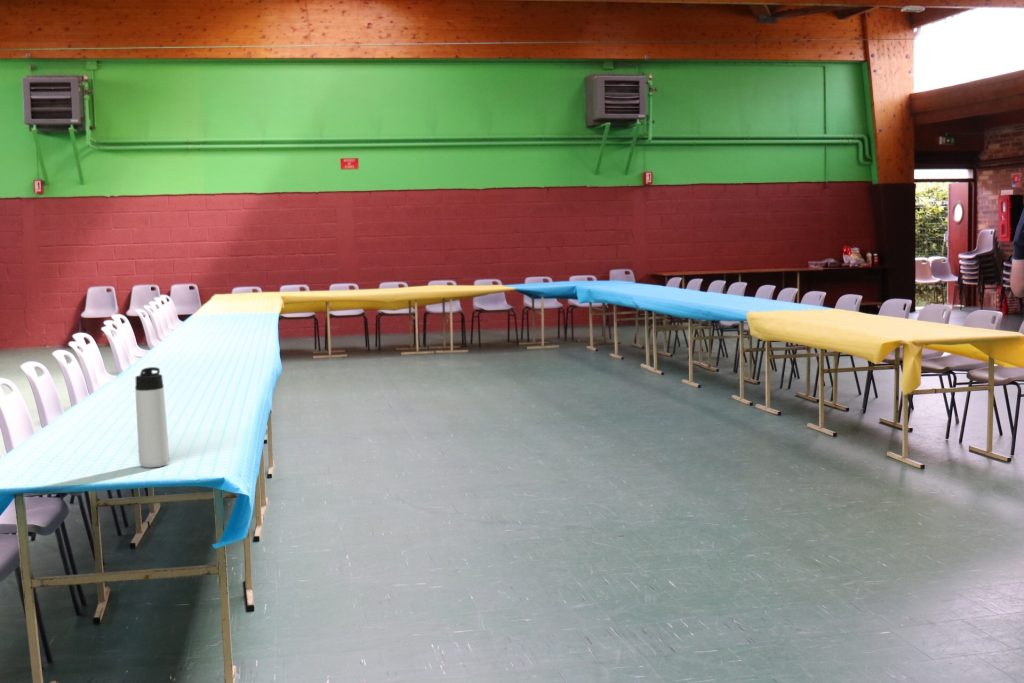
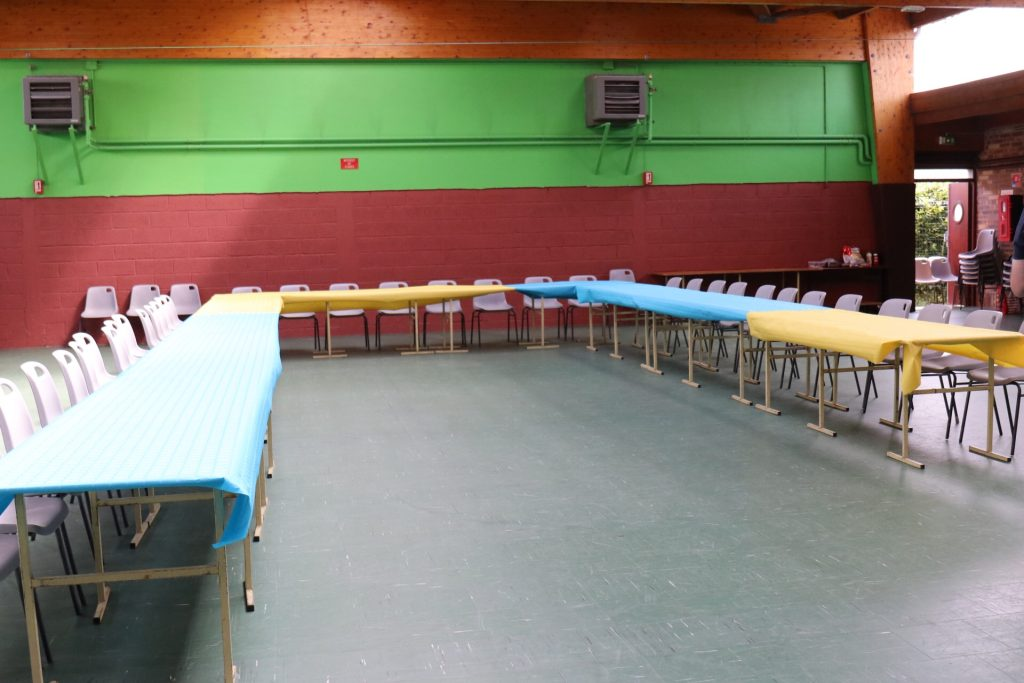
- thermos bottle (152, 416)
